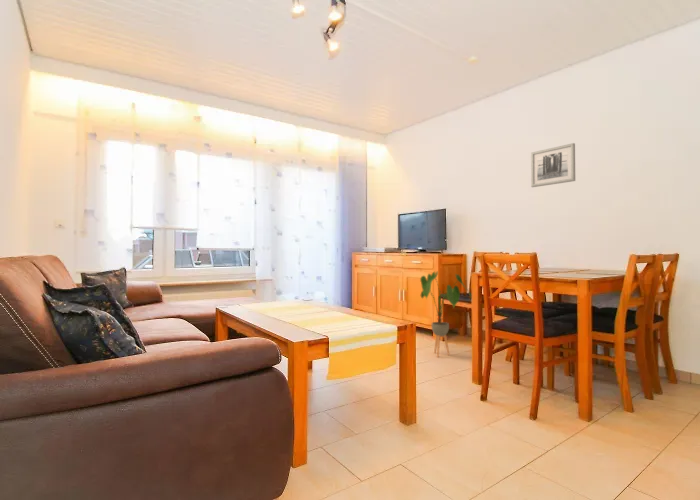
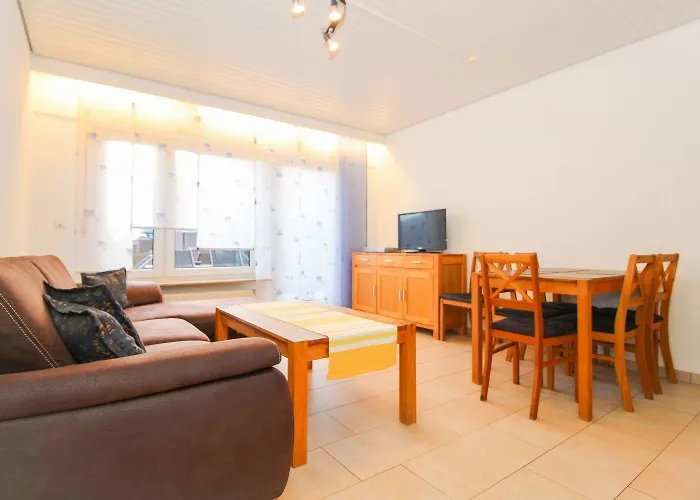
- wall art (552, 166)
- house plant (442, 313)
